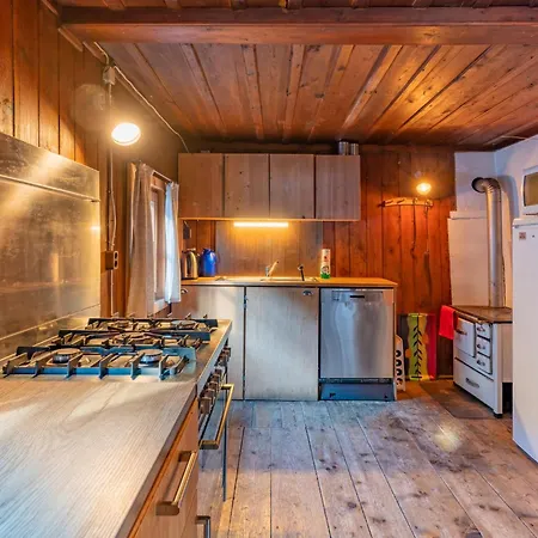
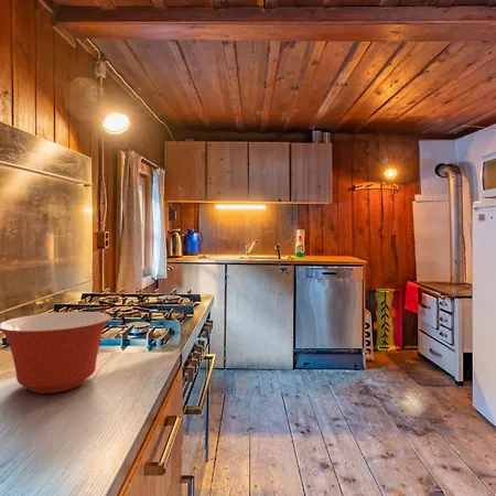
+ mixing bowl (57, 352)
